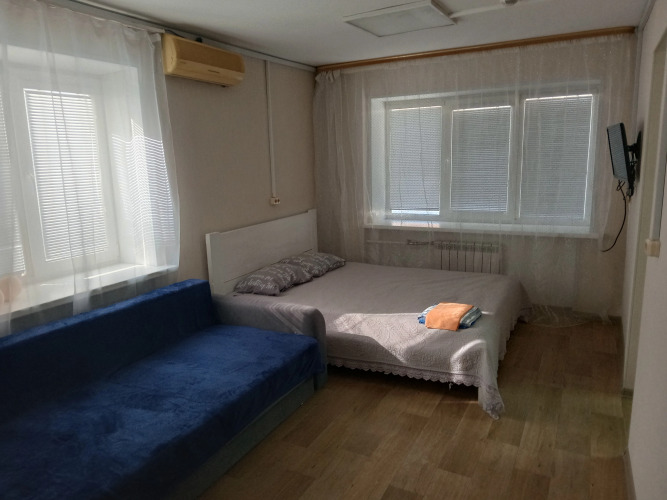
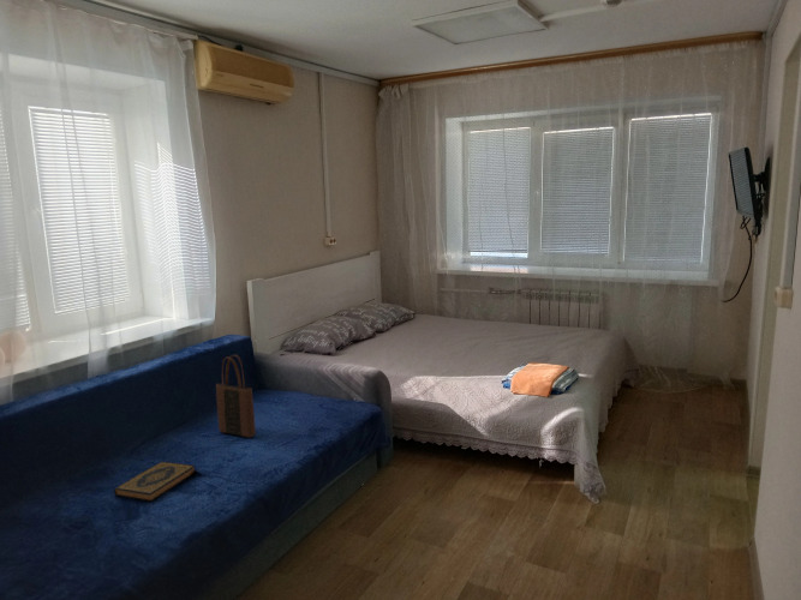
+ hardback book (156, 479)
+ tote bag (234, 395)
